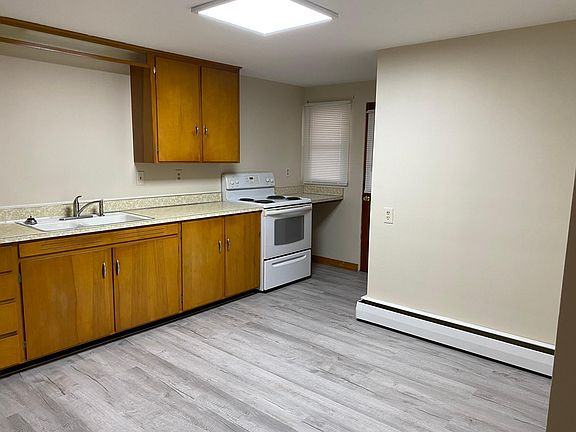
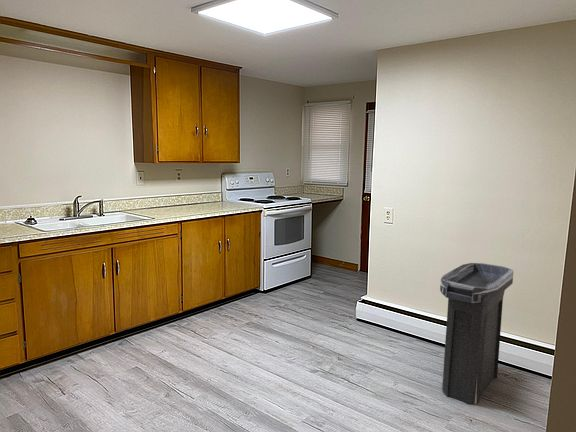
+ trash can (474, 329)
